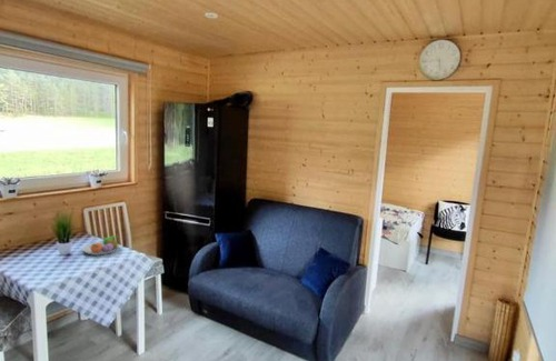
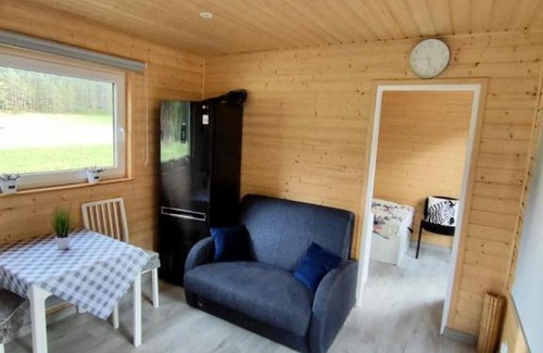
- fruit bowl (102, 243)
